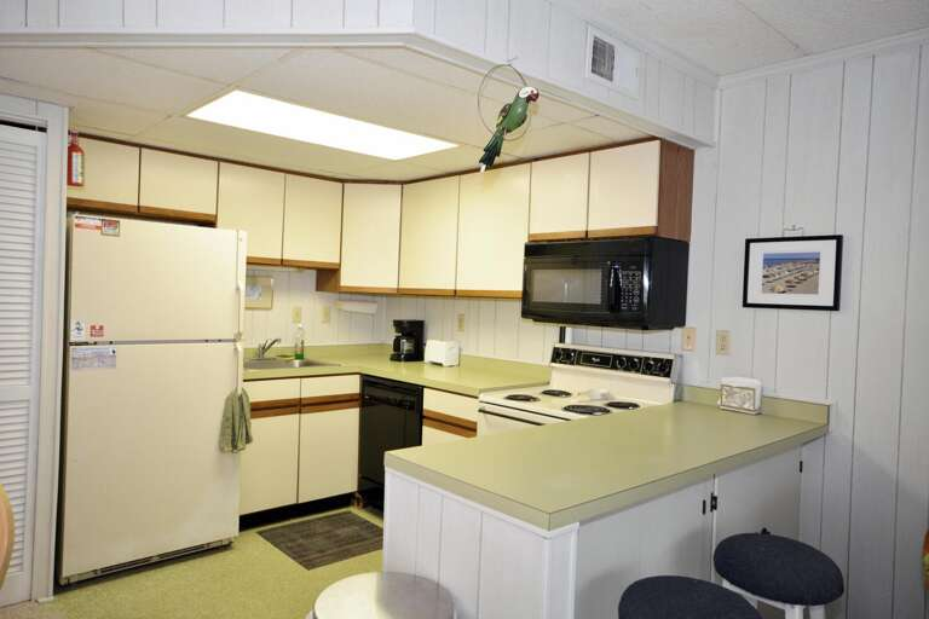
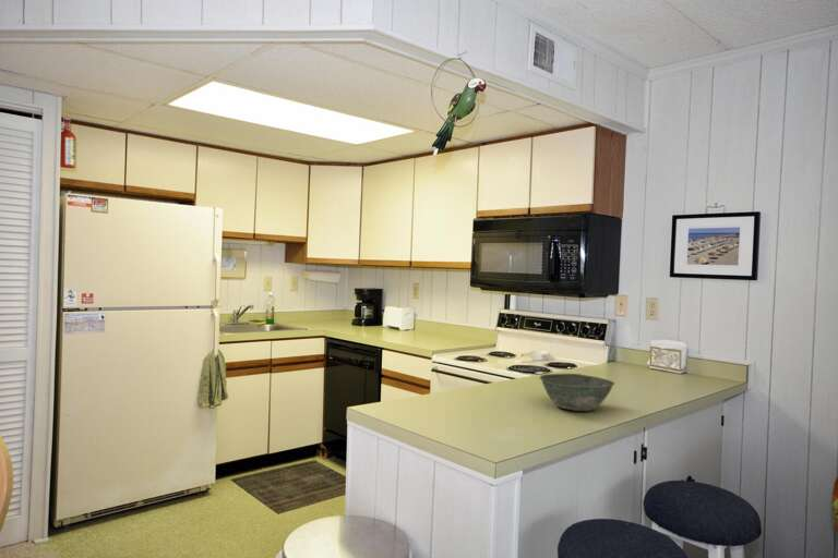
+ bowl (576, 393)
